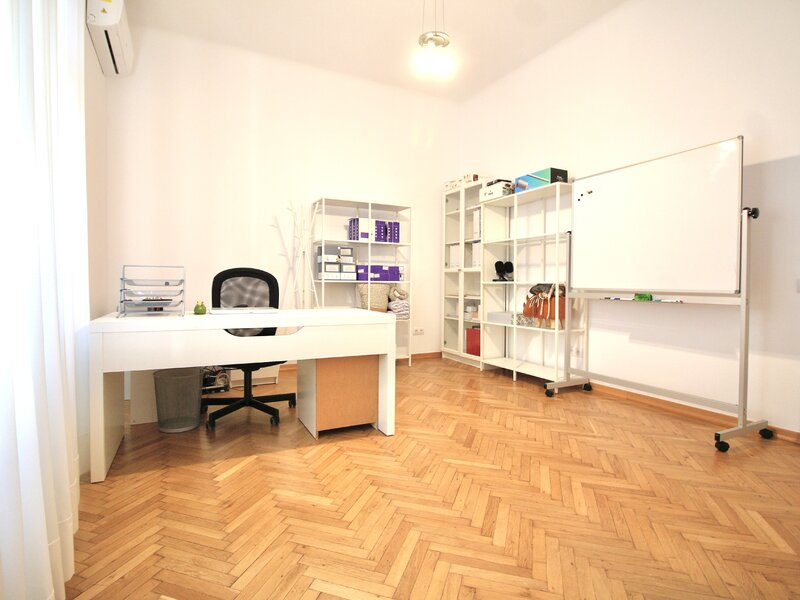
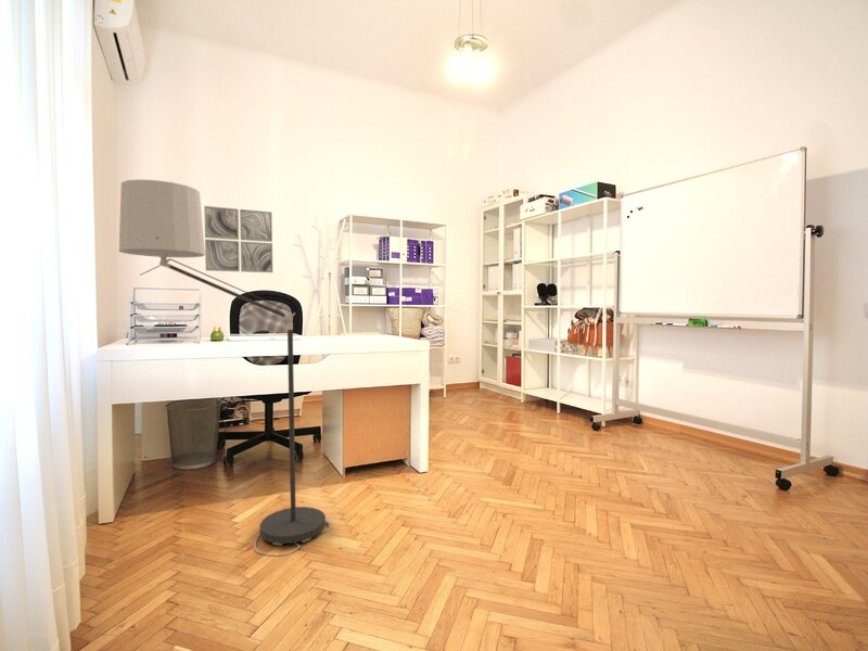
+ floor lamp (288, 360)
+ wall art (238, 241)
